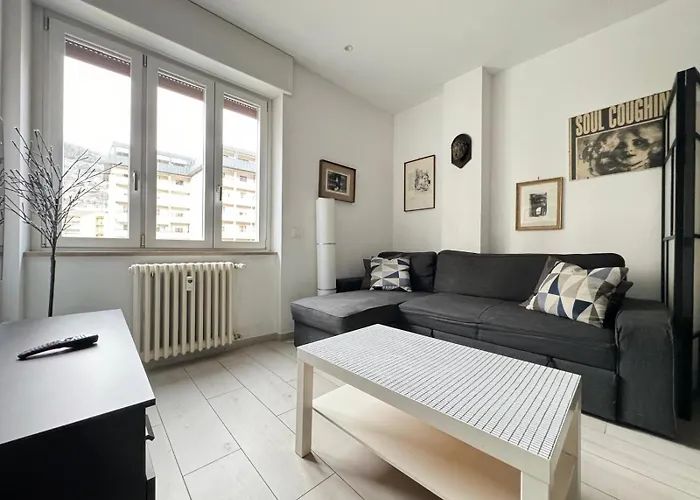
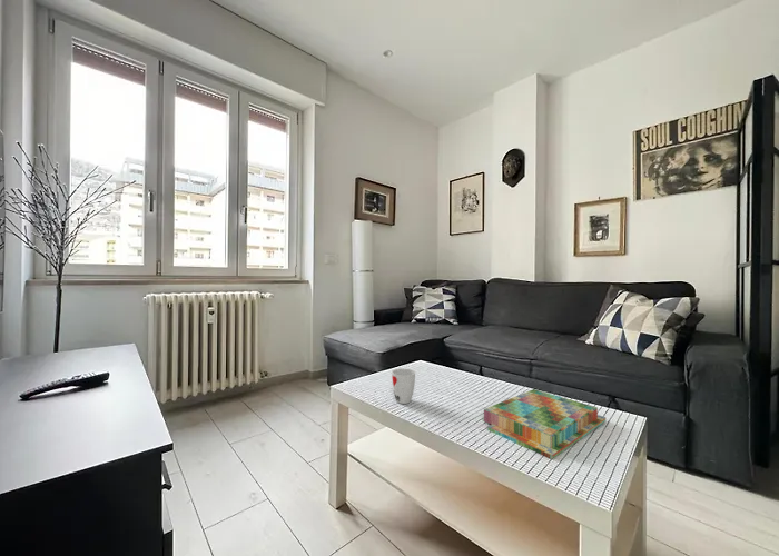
+ board game (543, 416)
+ cup (403, 386)
